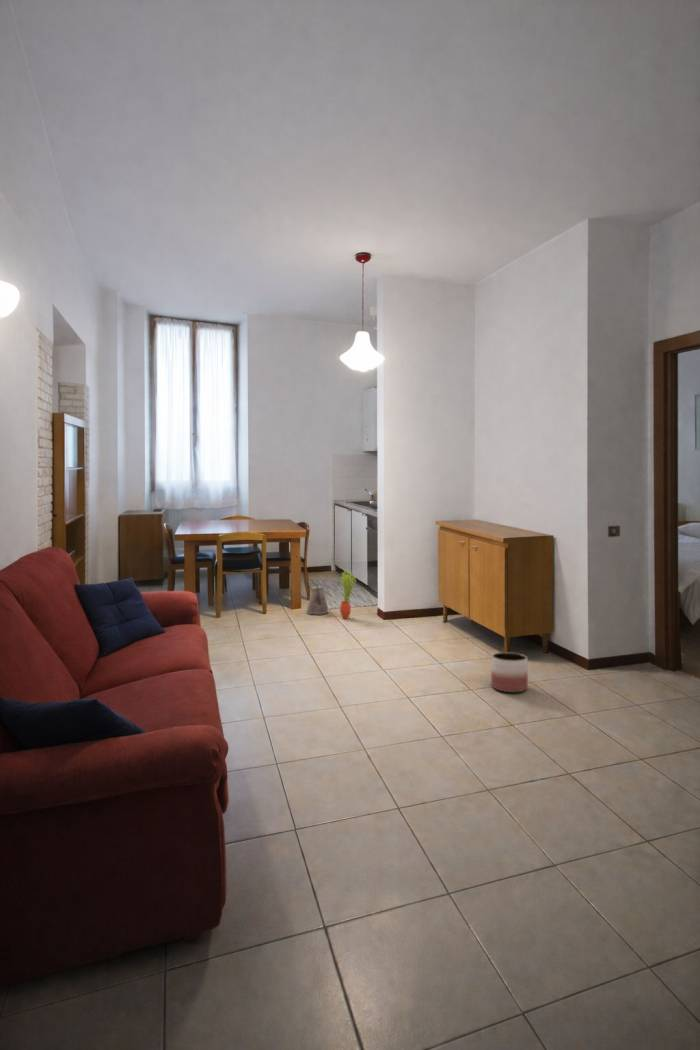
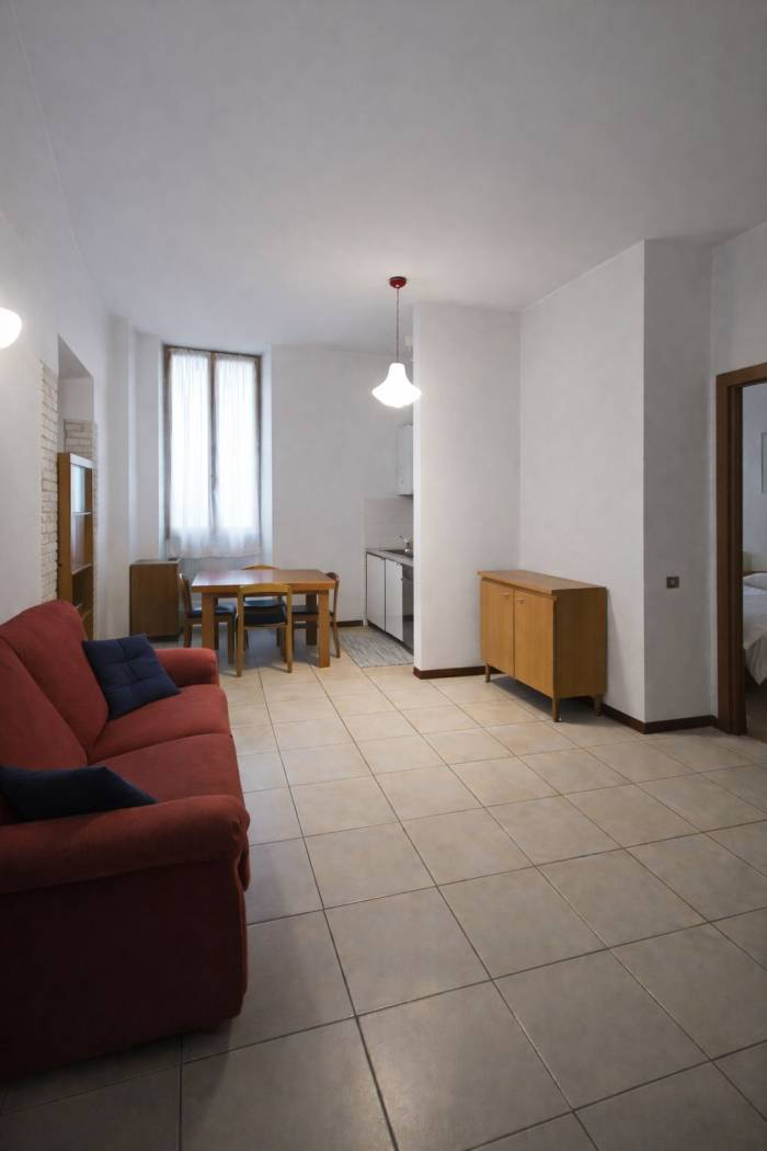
- planter (509, 672)
- watering can (317, 597)
- potted plant (348, 593)
